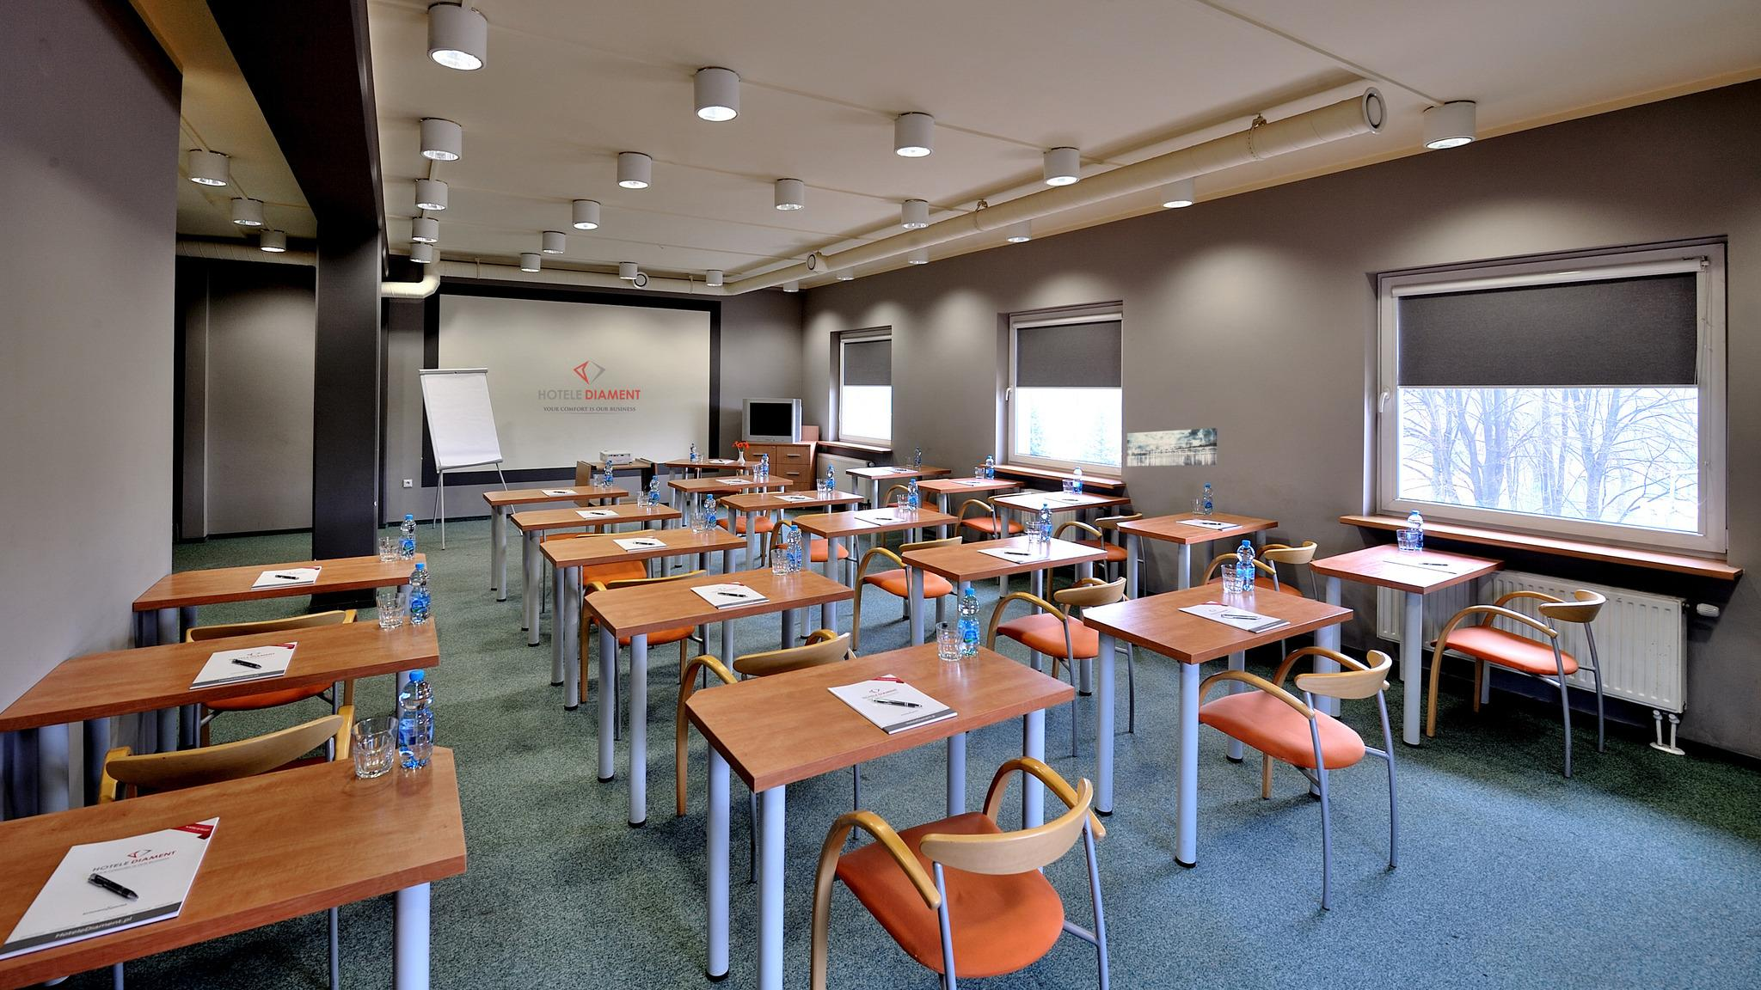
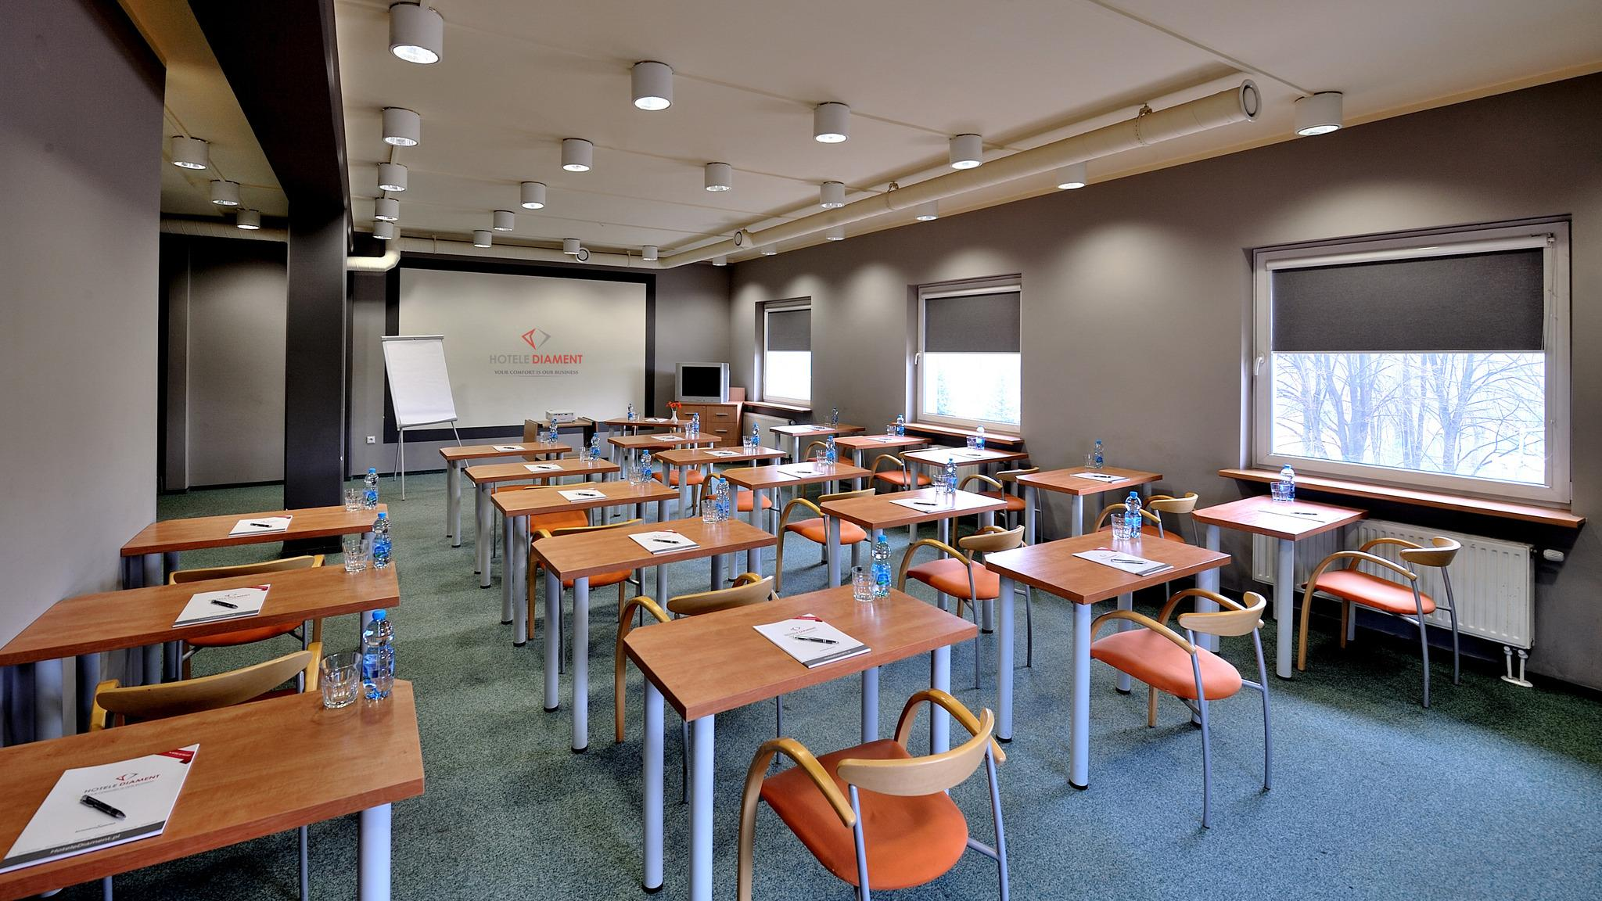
- wall art (1170, 447)
